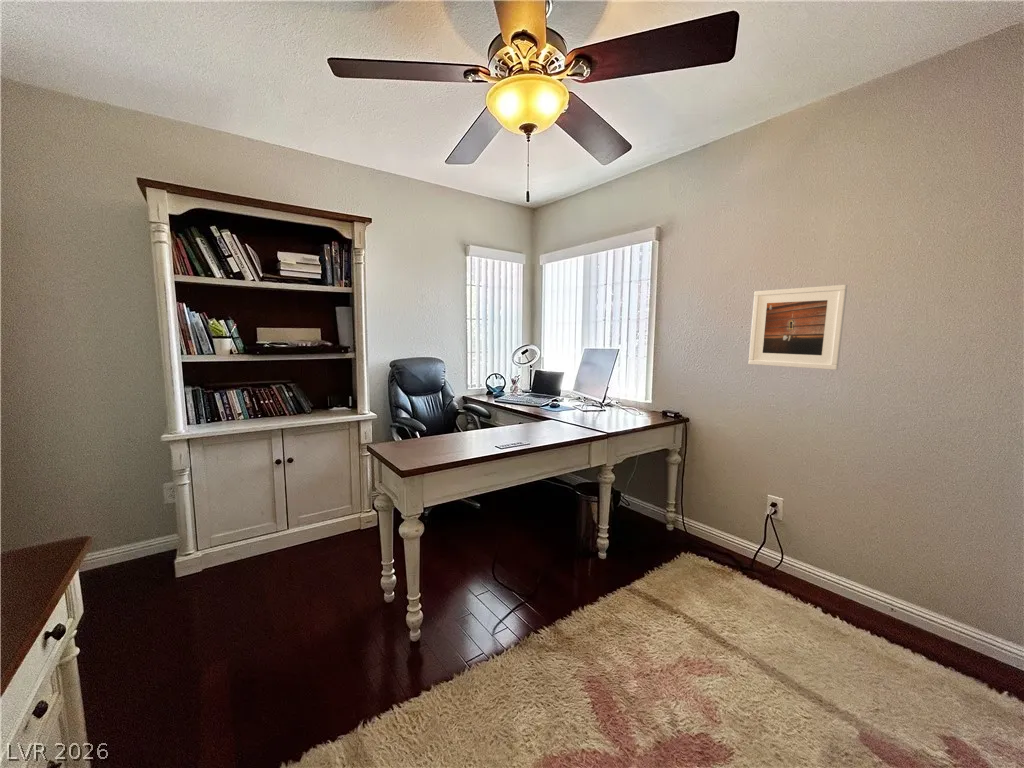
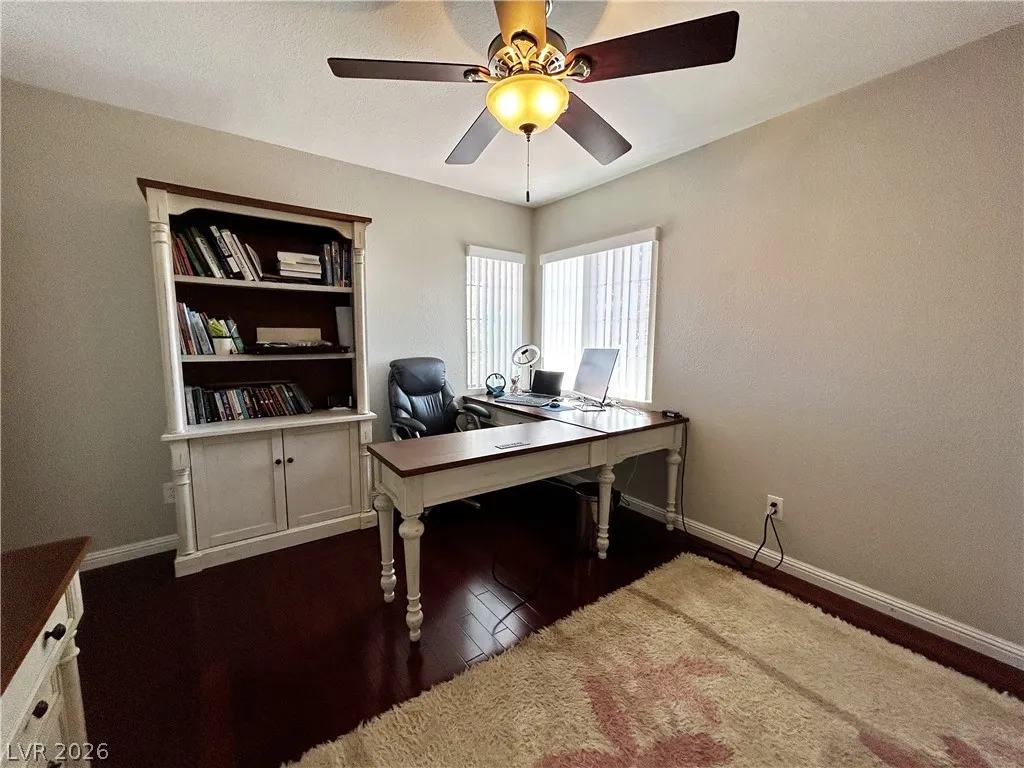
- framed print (793, 328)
